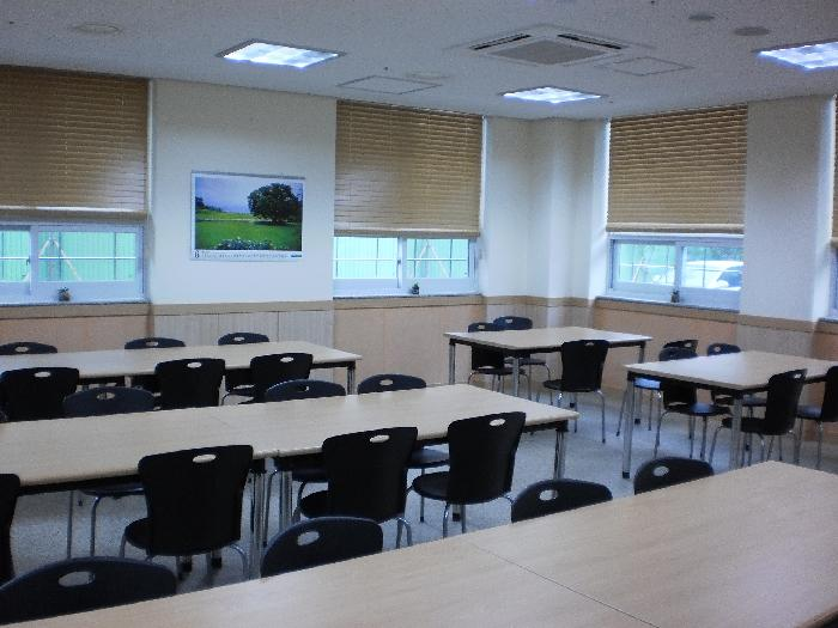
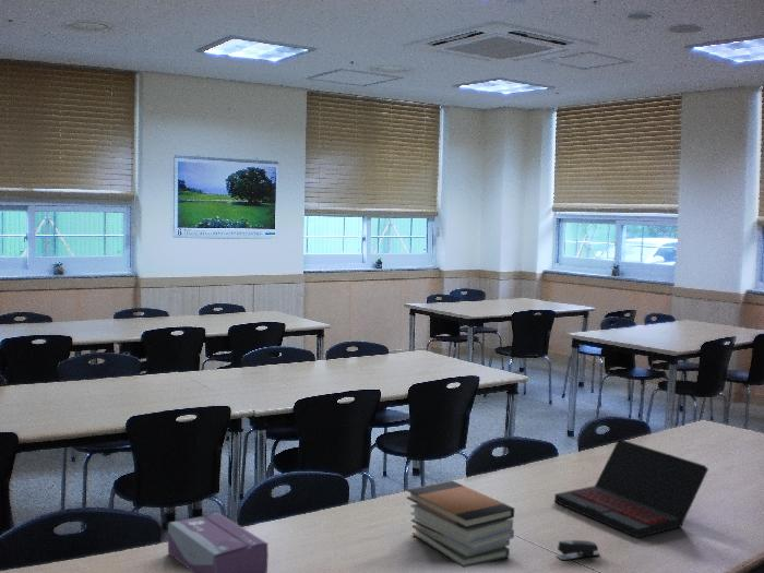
+ tissue box (216, 547)
+ laptop (629, 484)
+ book stack (459, 522)
+ stapler (577, 547)
